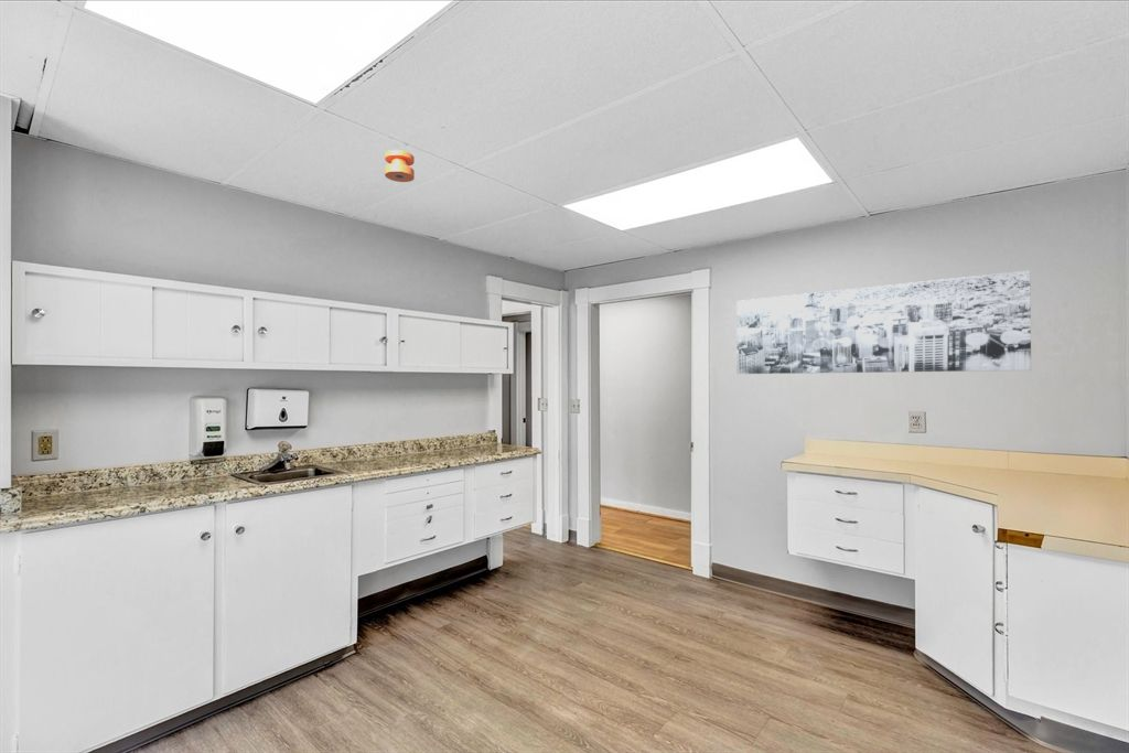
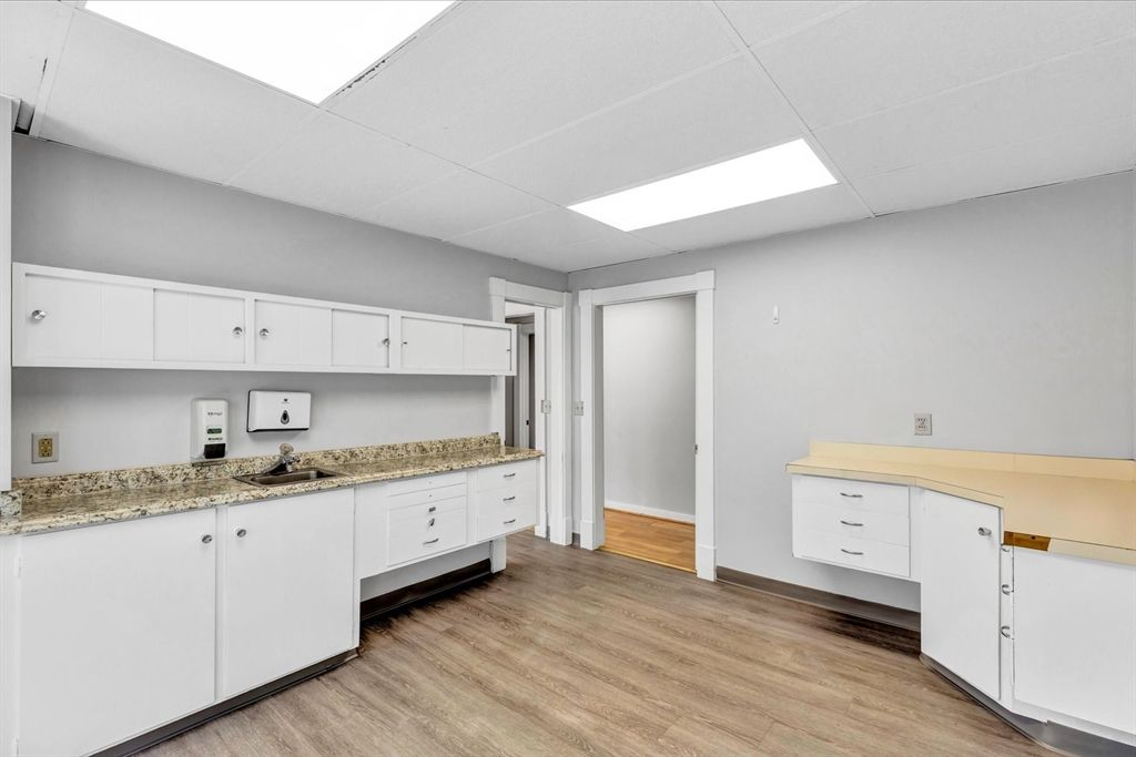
- wall art (861, 330)
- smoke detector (399, 166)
